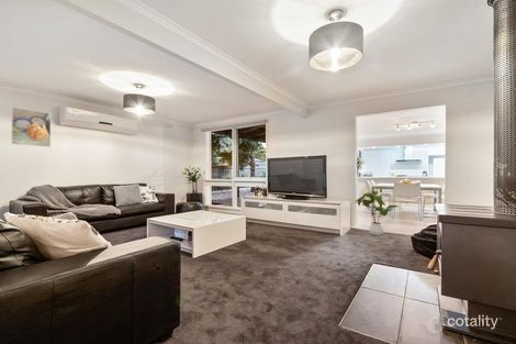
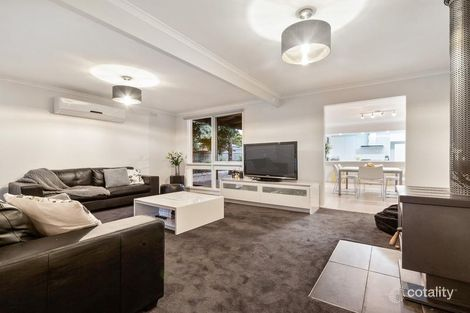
- house plant (374, 214)
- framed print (32, 127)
